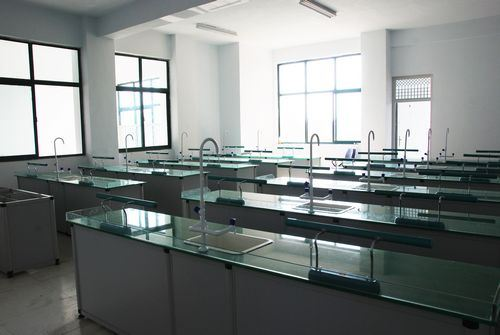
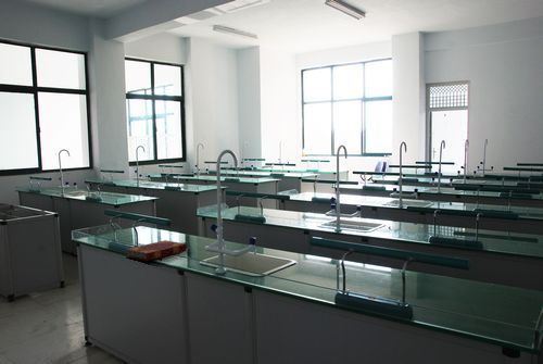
+ hardback book (156, 250)
